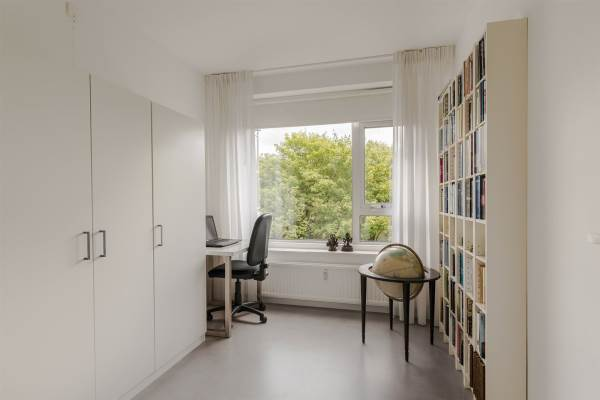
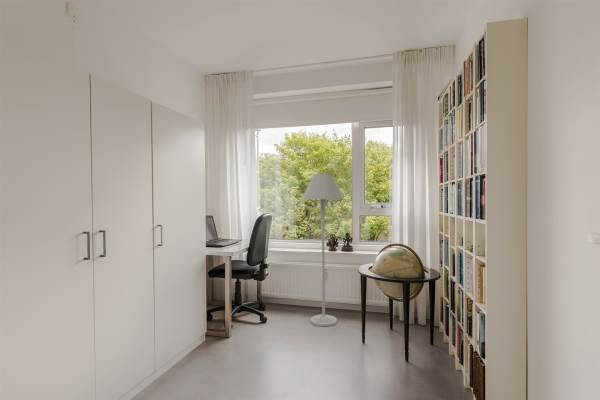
+ floor lamp (323, 247)
